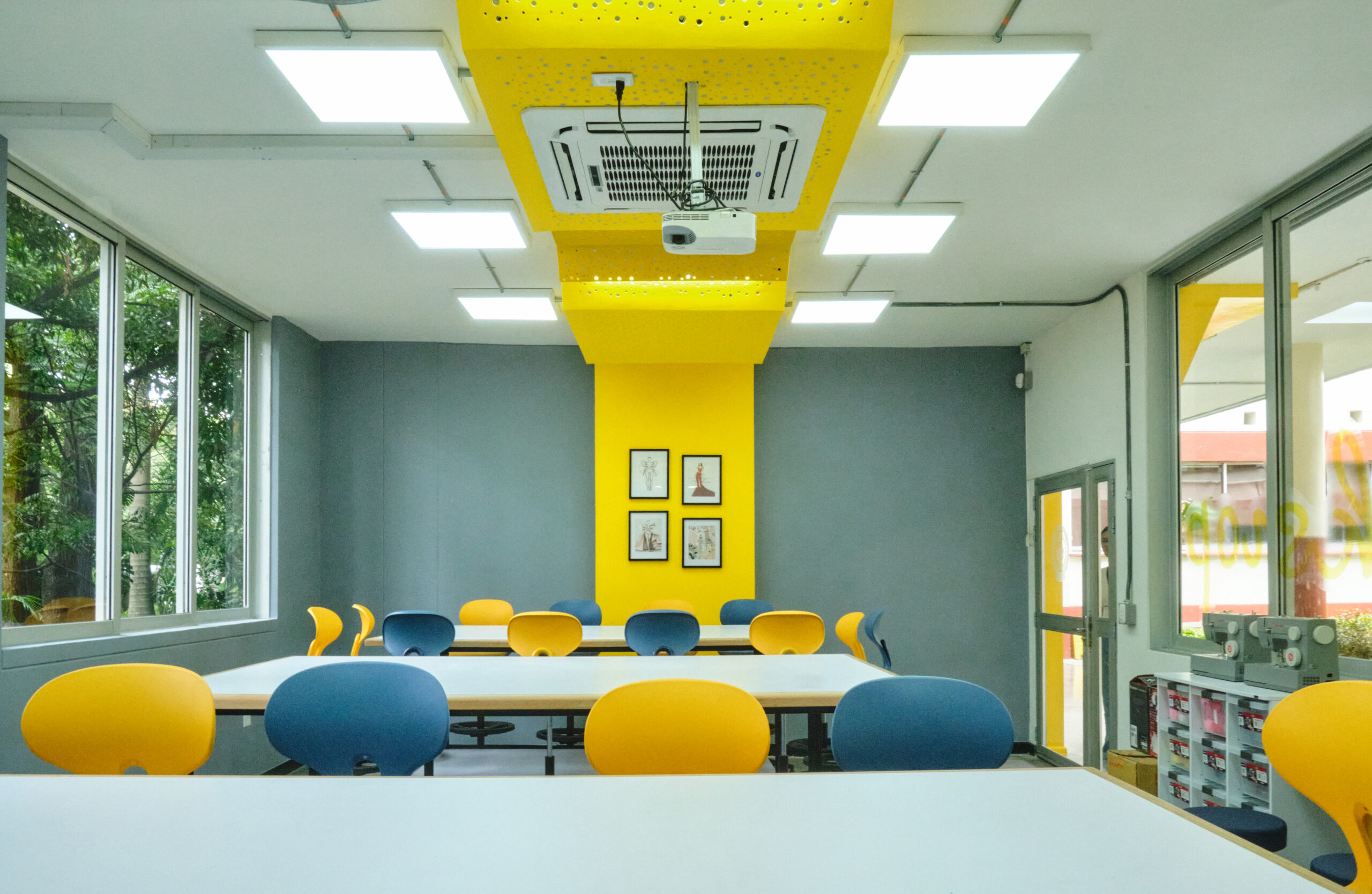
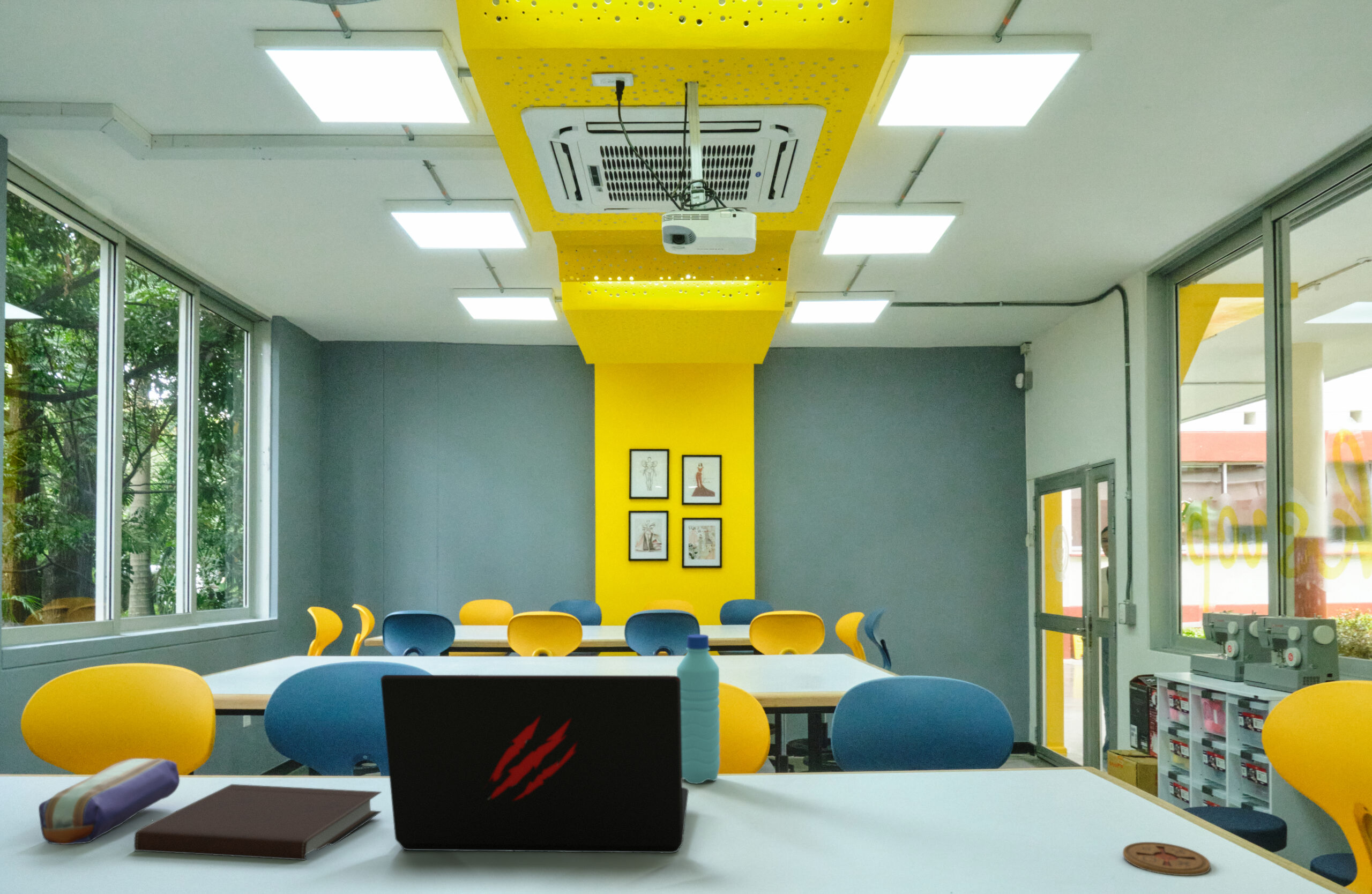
+ pencil case (115, 796)
+ coaster (1166, 859)
+ notebook (265, 821)
+ laptop (550, 743)
+ water bottle (698, 707)
